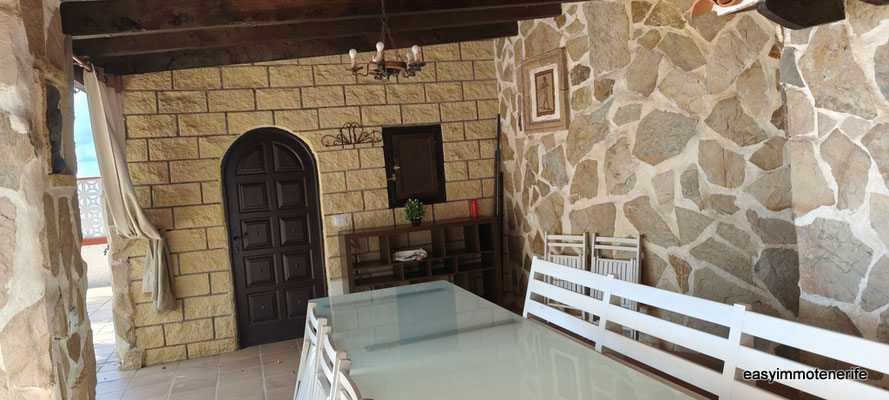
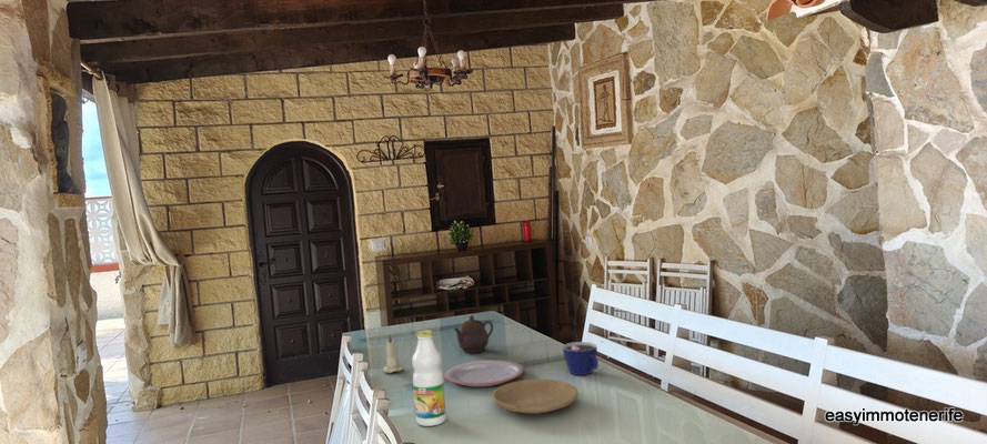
+ bottle (427, 376)
+ plate (535, 398)
+ plate (484, 374)
+ cup (583, 360)
+ candle (391, 351)
+ teapot (474, 332)
